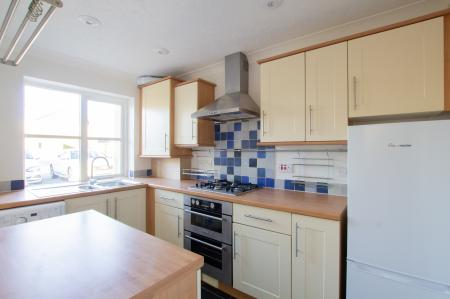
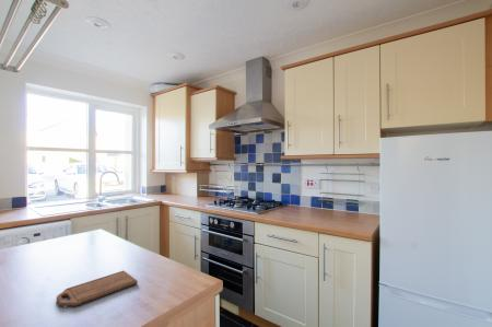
+ cutting board (97, 288)
